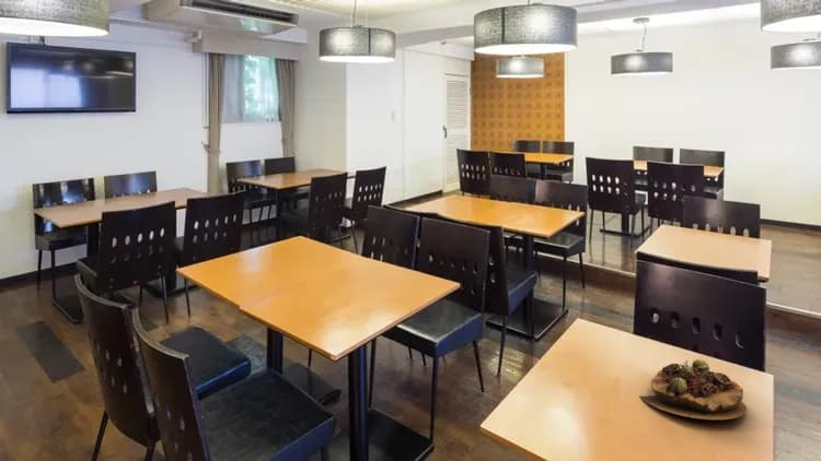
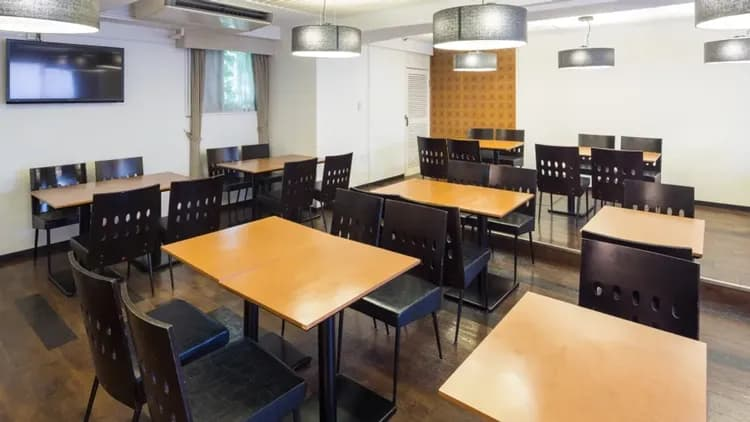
- succulent plant (690, 381)
